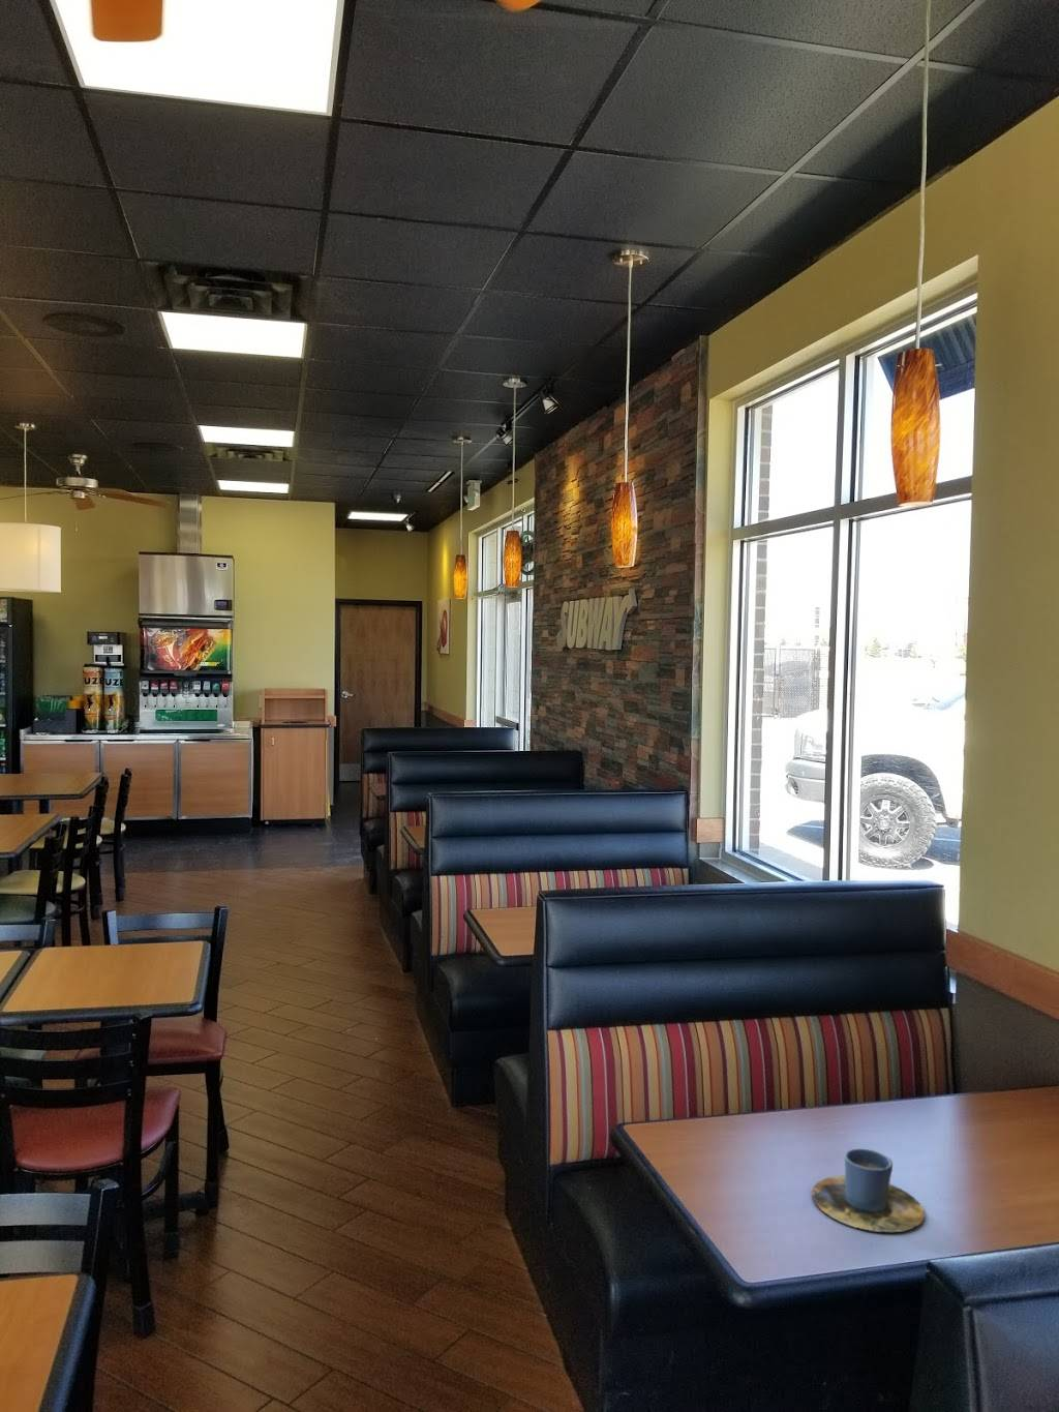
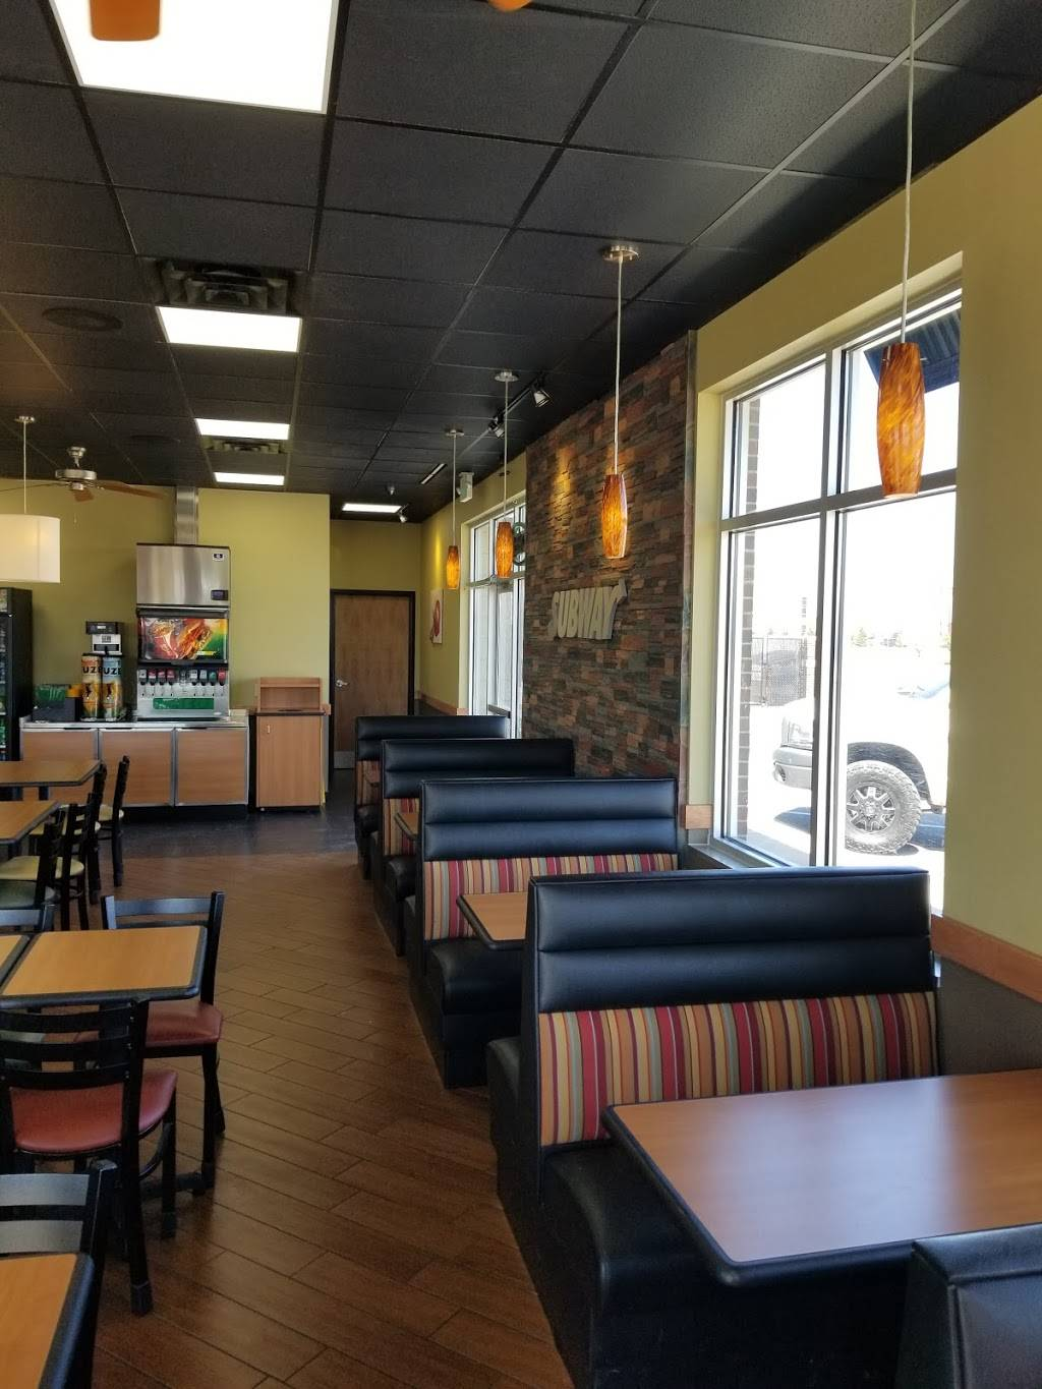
- cup (868, 1181)
